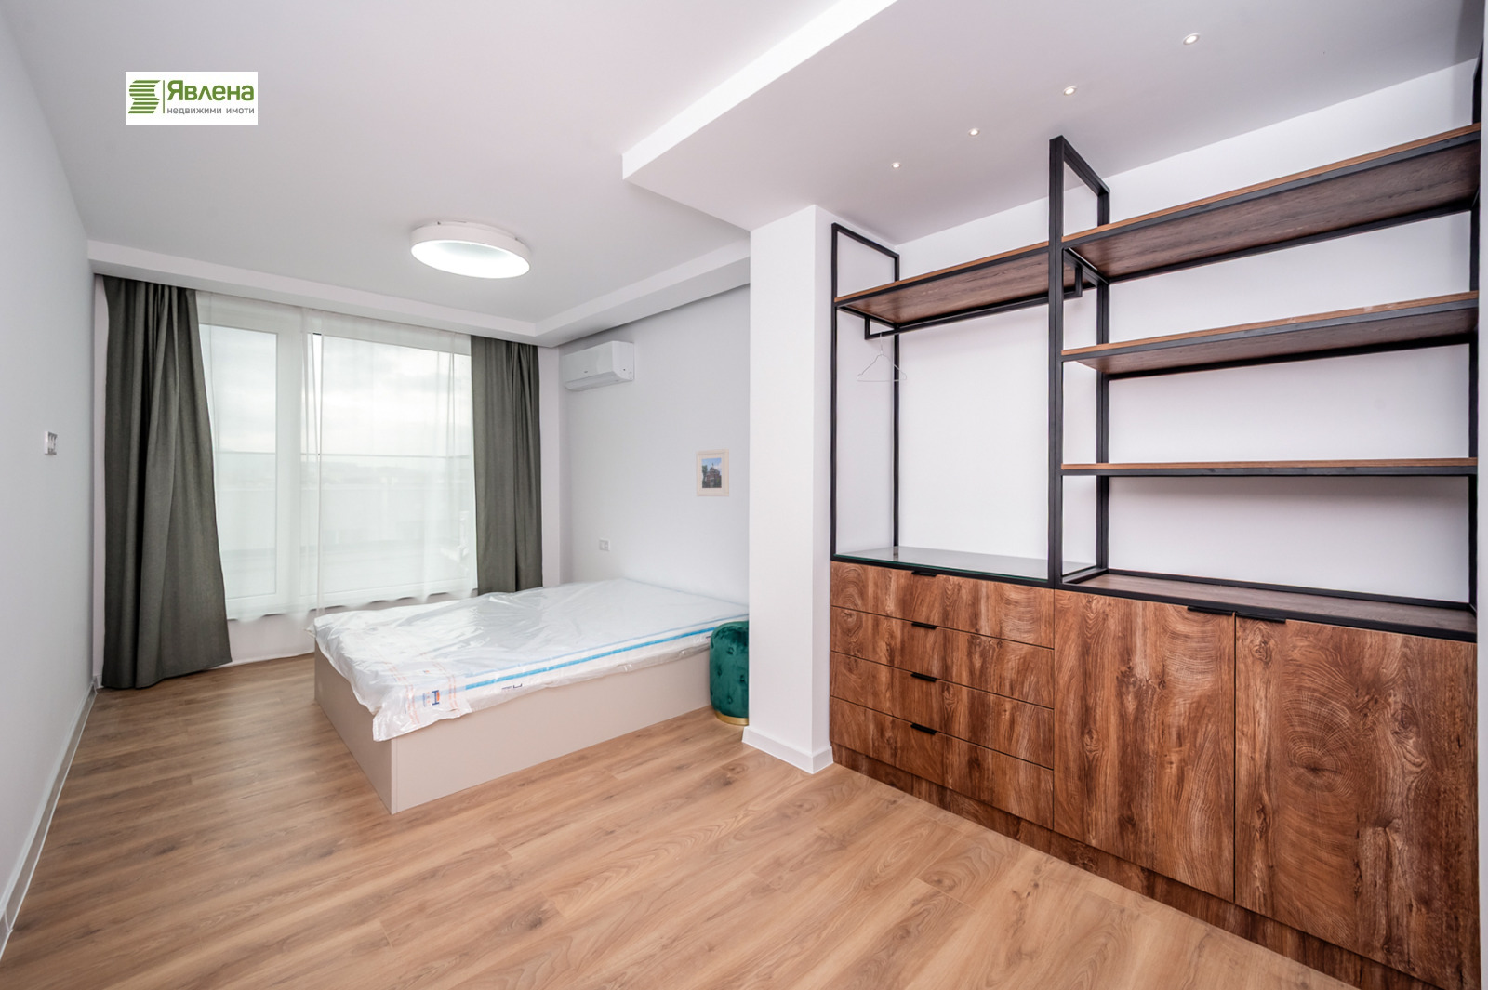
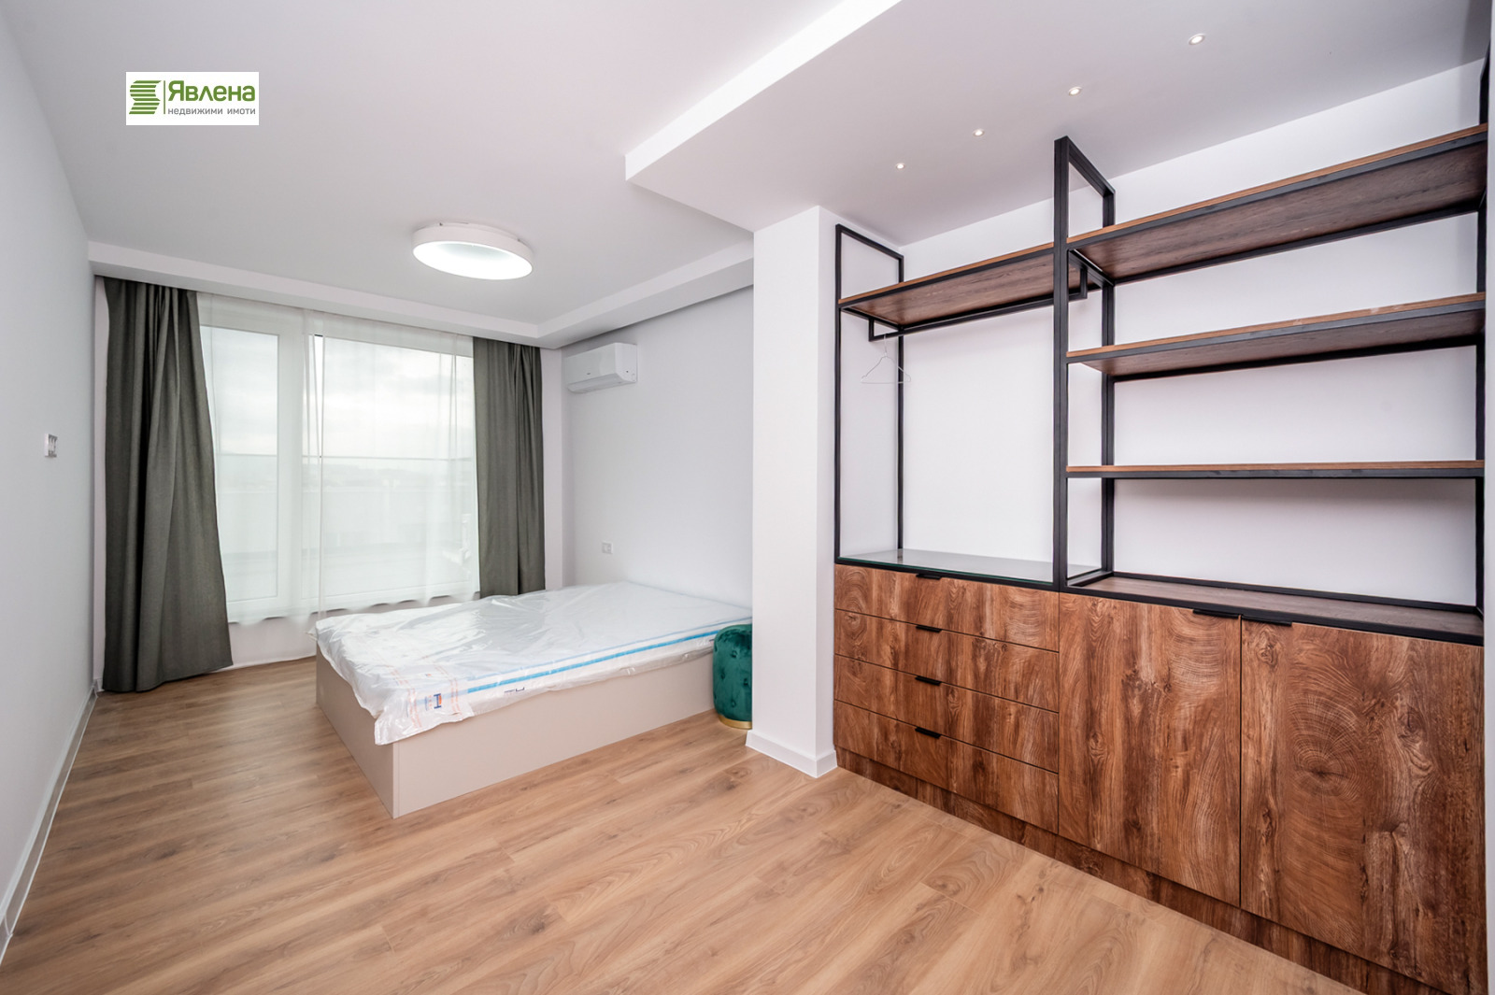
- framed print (712, 473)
